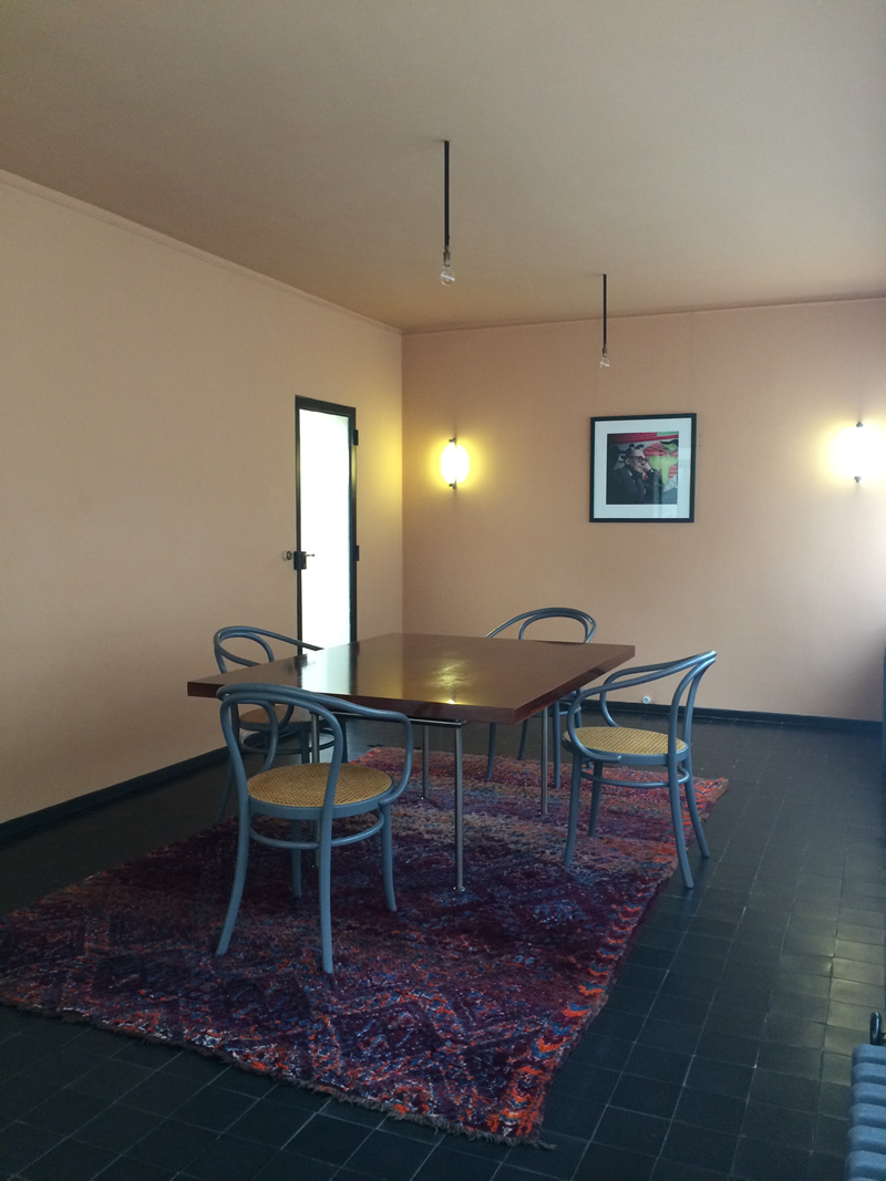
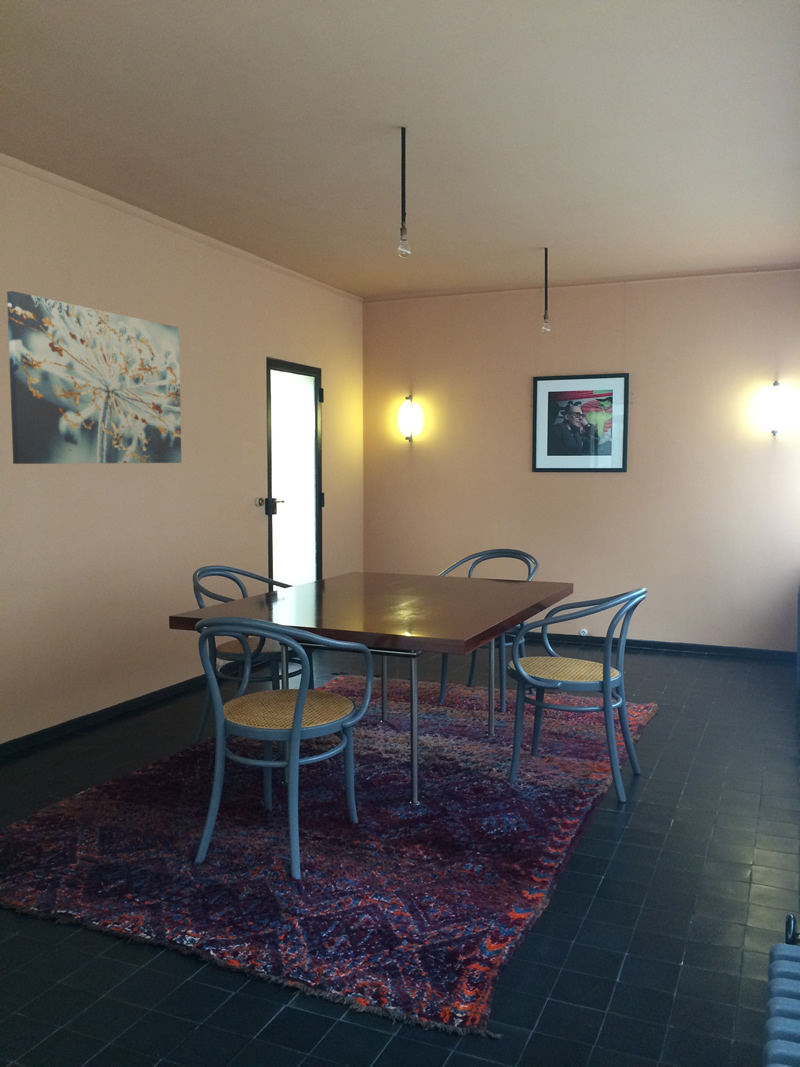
+ wall art (105, 388)
